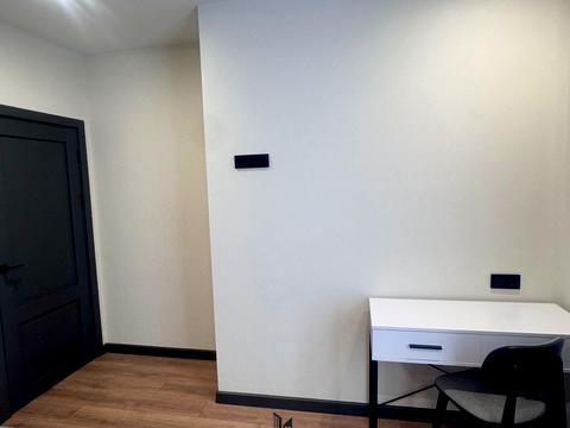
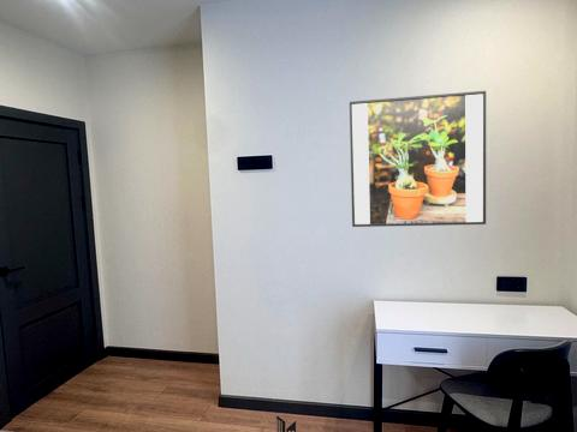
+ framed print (416, 161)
